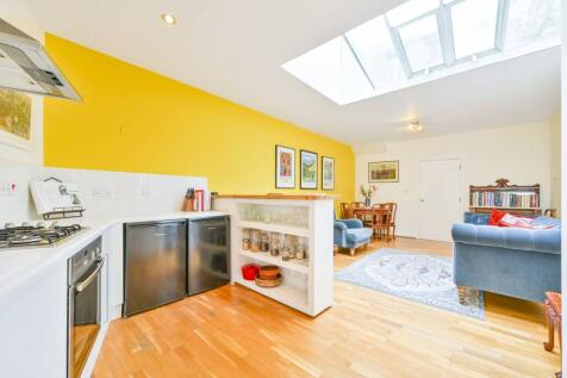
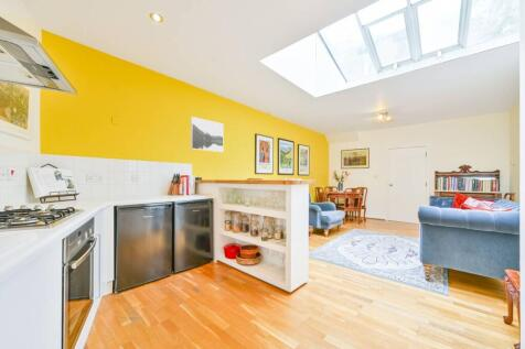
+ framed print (207, 135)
